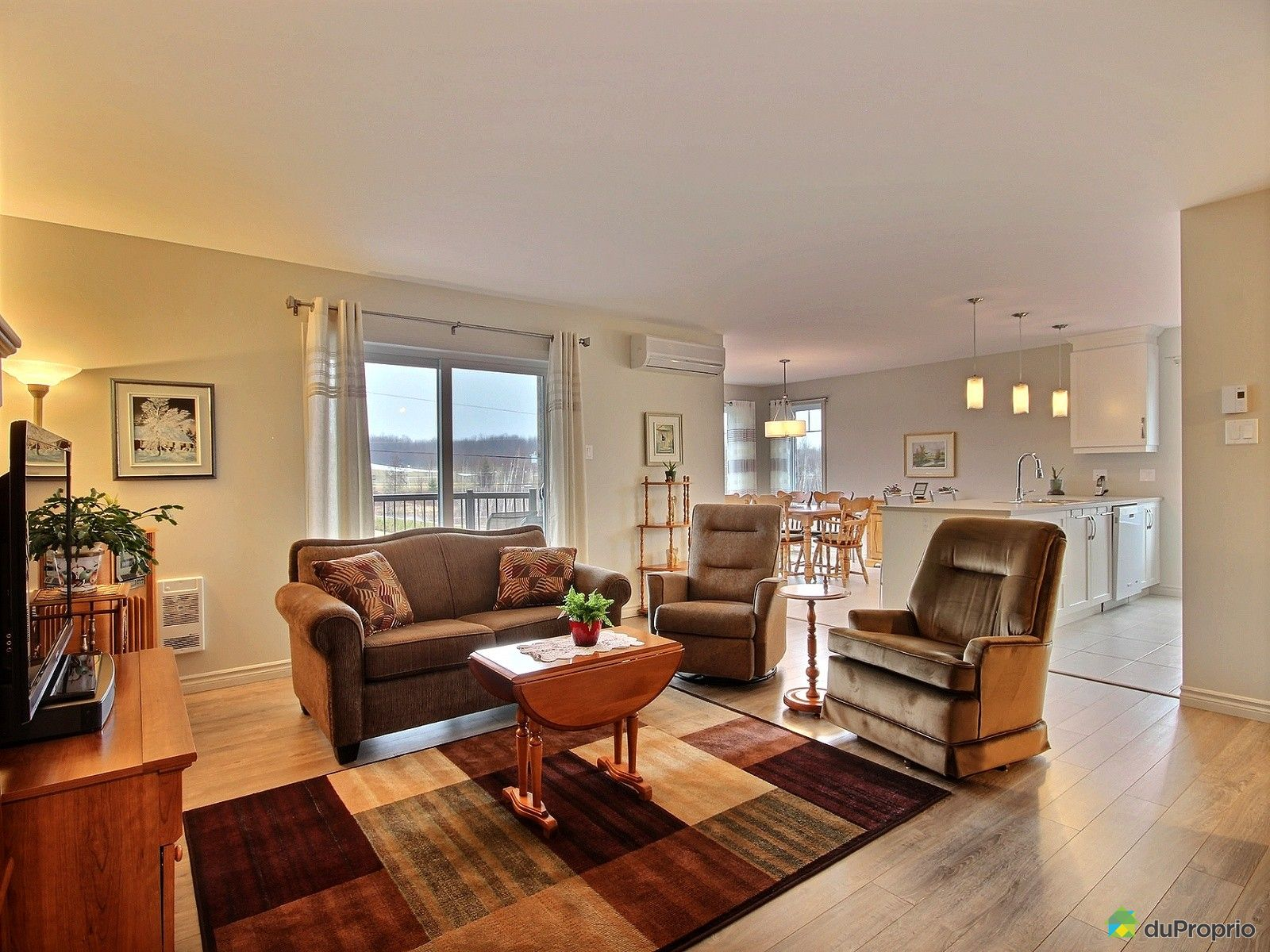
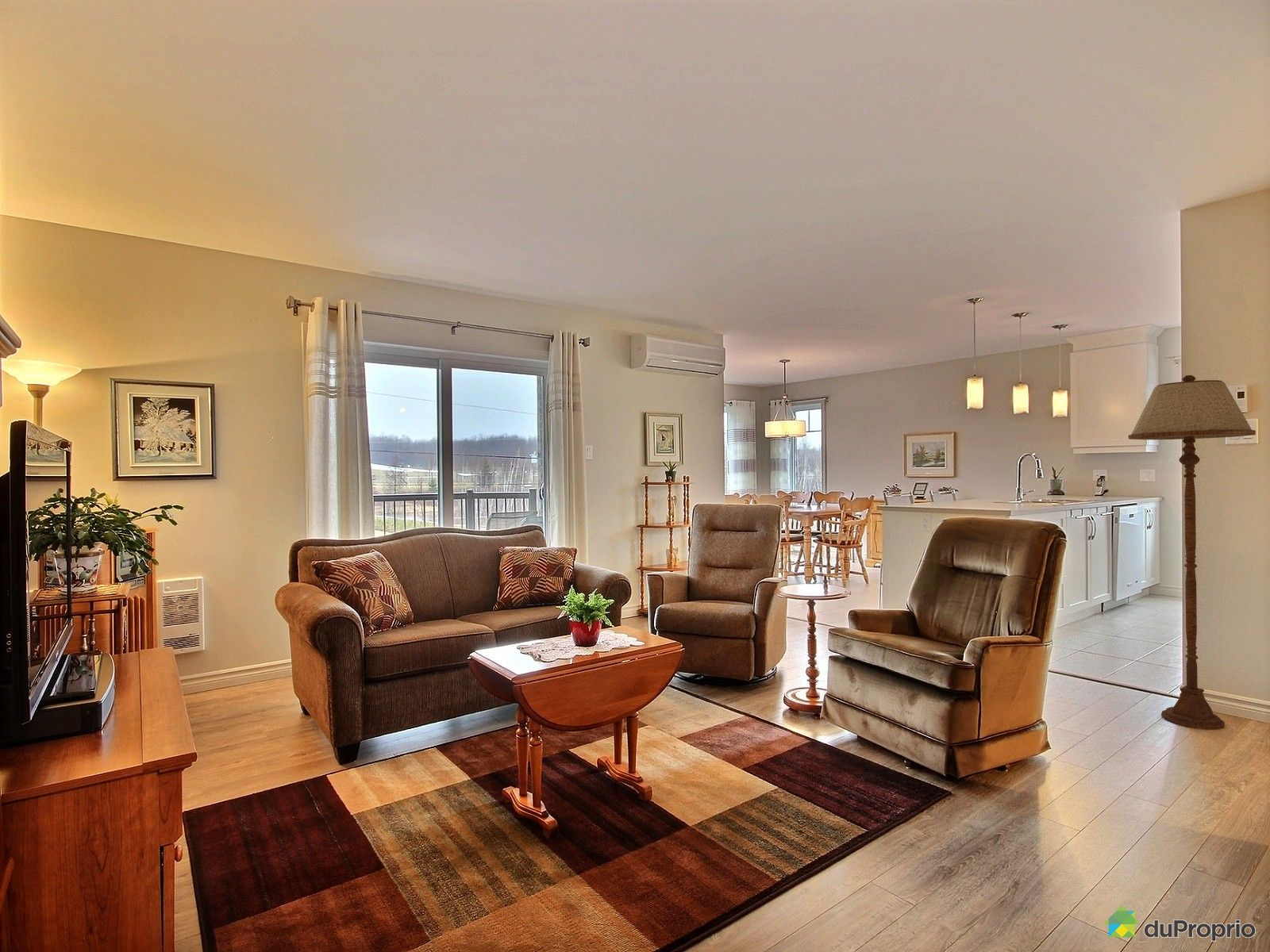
+ floor lamp (1190, 547)
